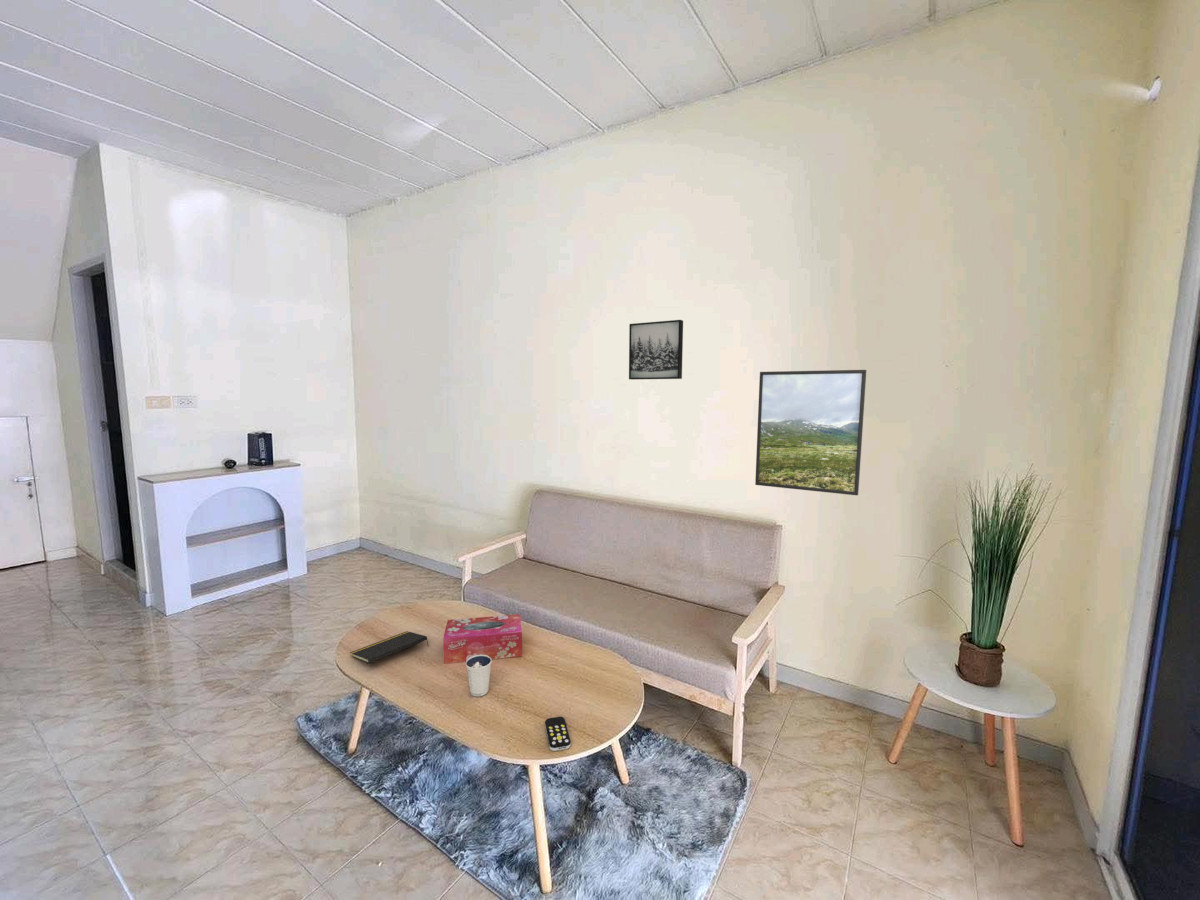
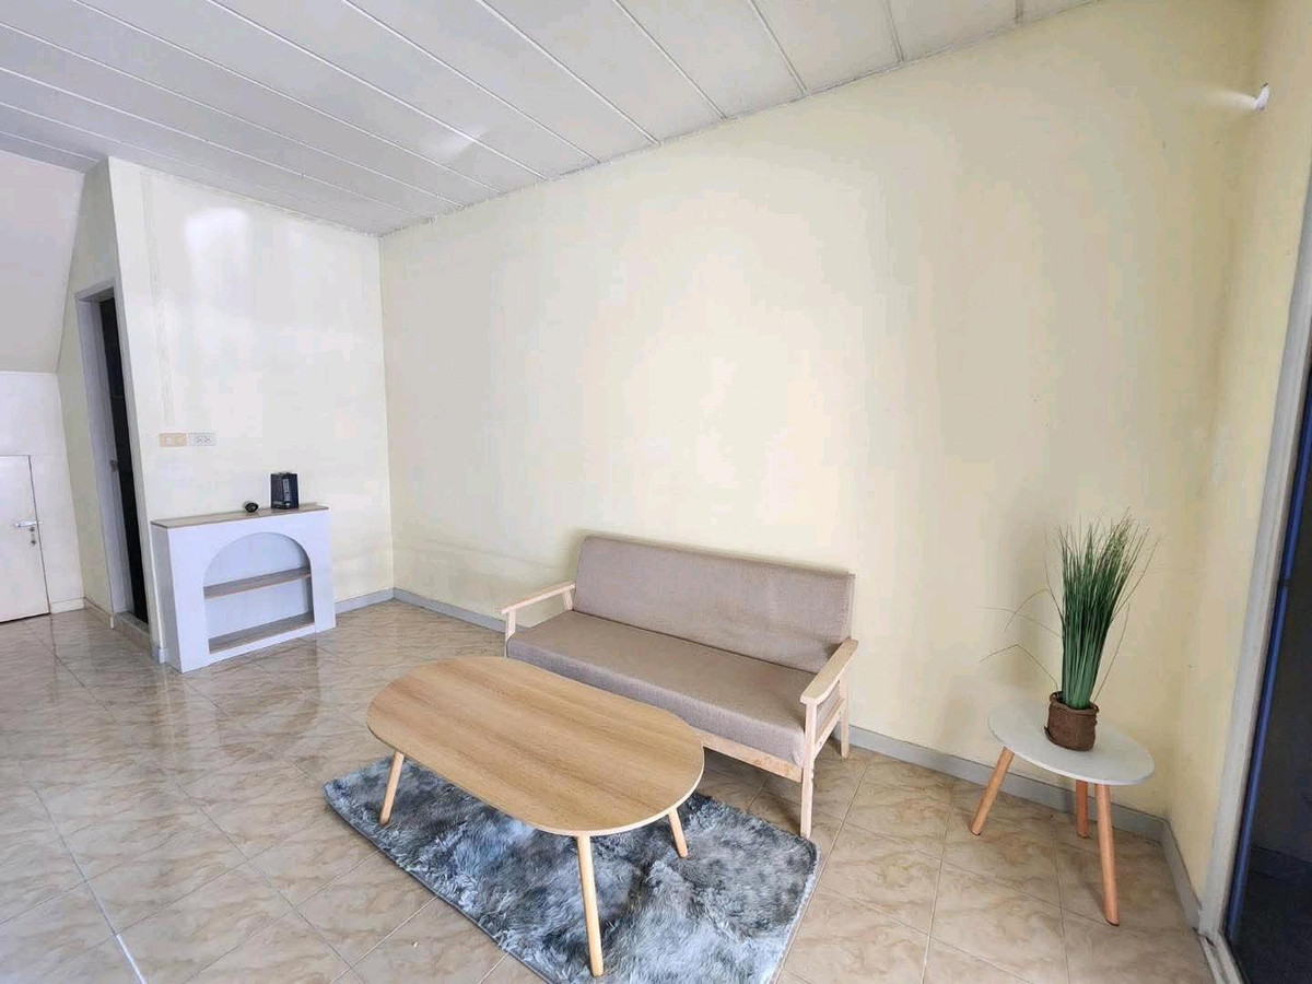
- remote control (557, 732)
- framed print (807, 431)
- wall art (655, 350)
- notepad (389, 646)
- tissue box (484, 637)
- dixie cup (479, 676)
